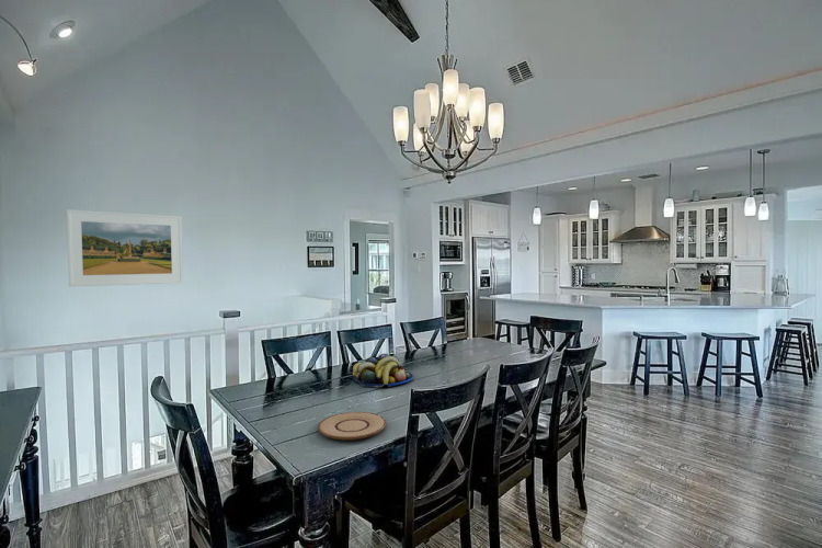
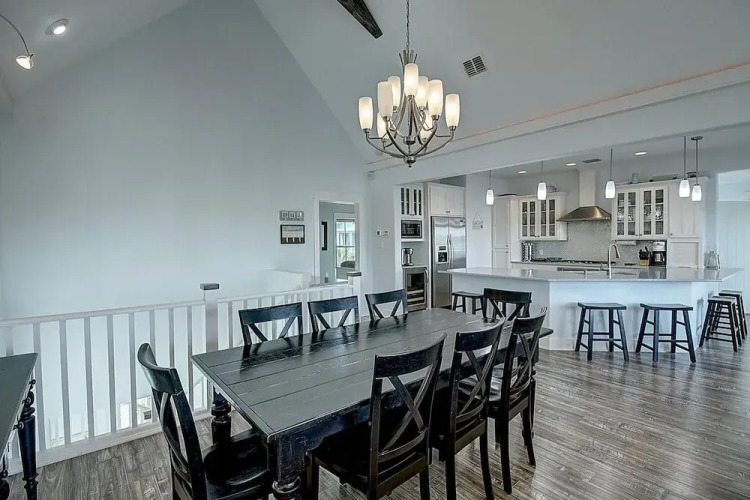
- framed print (128, 249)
- plate (352, 425)
- fruit bowl (384, 367)
